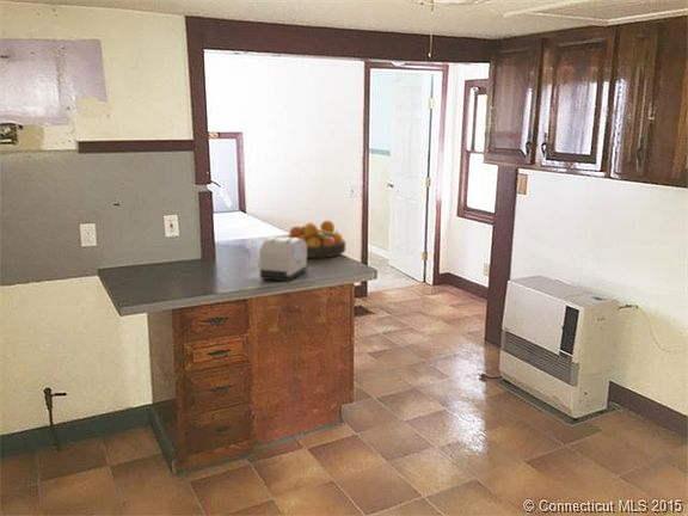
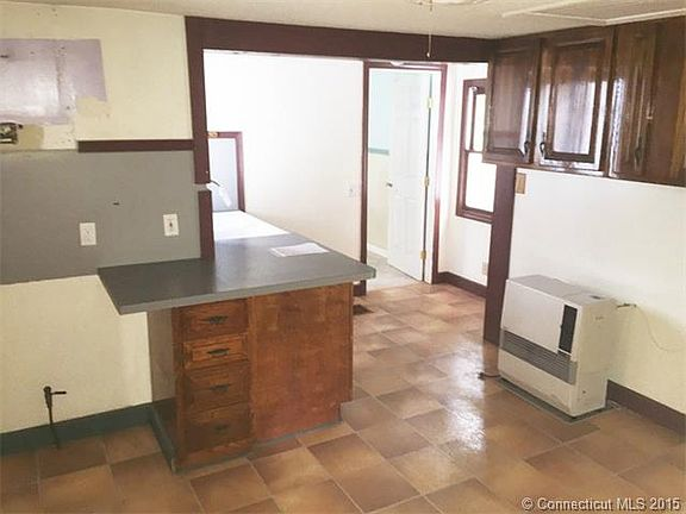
- fruit bowl (313, 236)
- toaster (274, 256)
